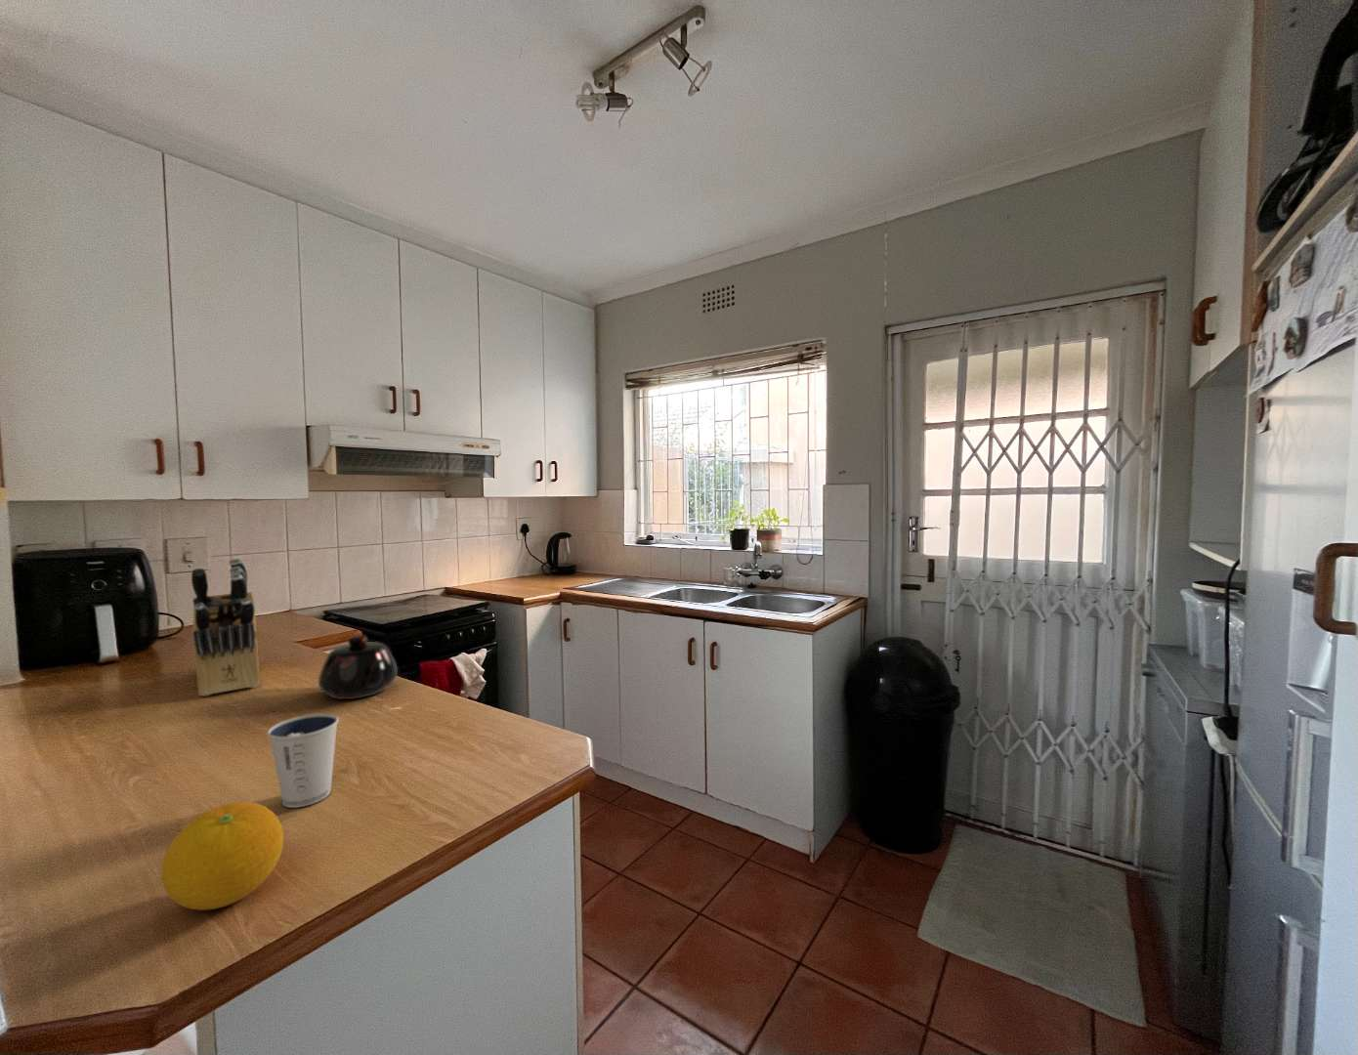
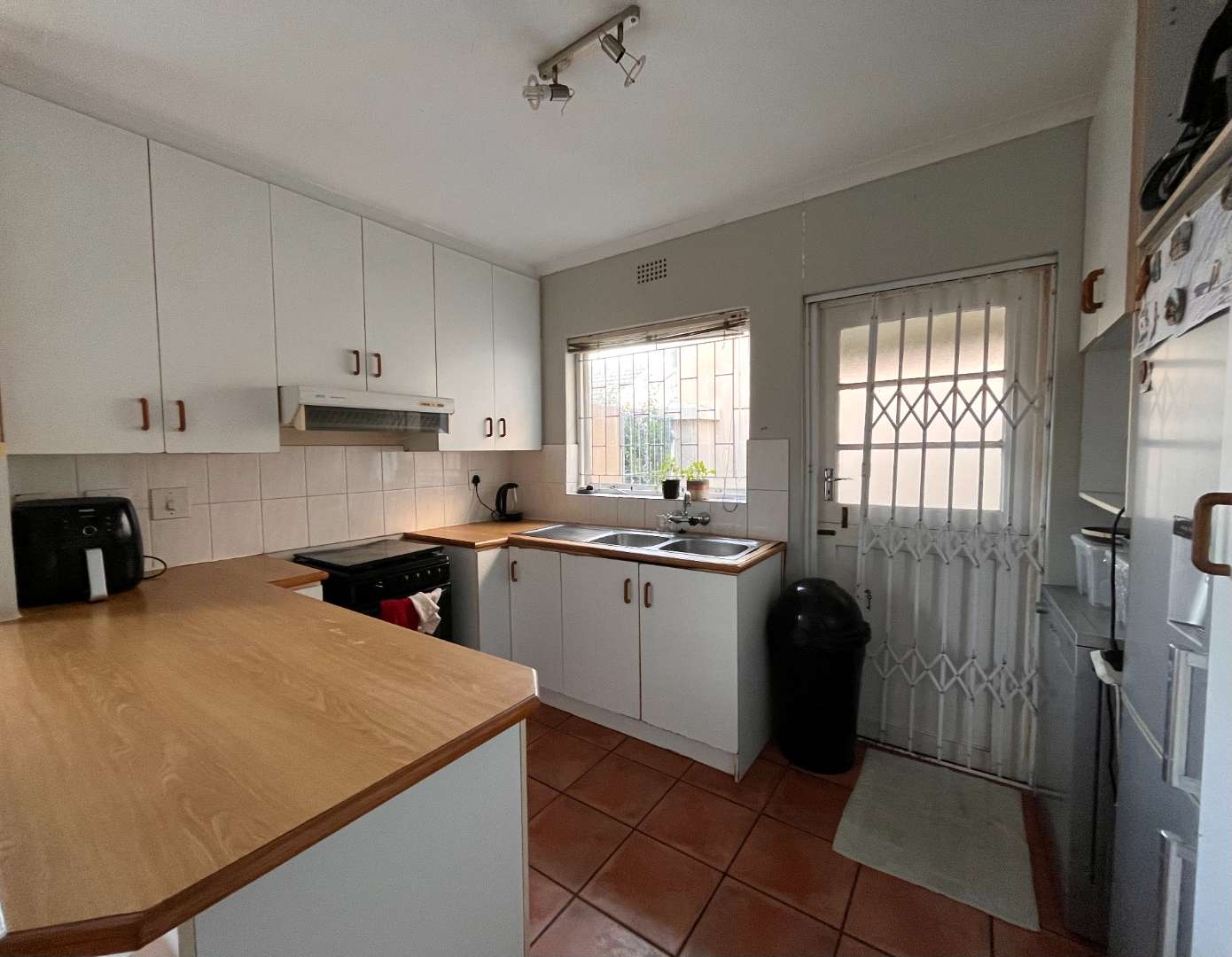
- teapot (359, 665)
- fruit (226, 853)
- dixie cup (305, 761)
- knife block (226, 620)
